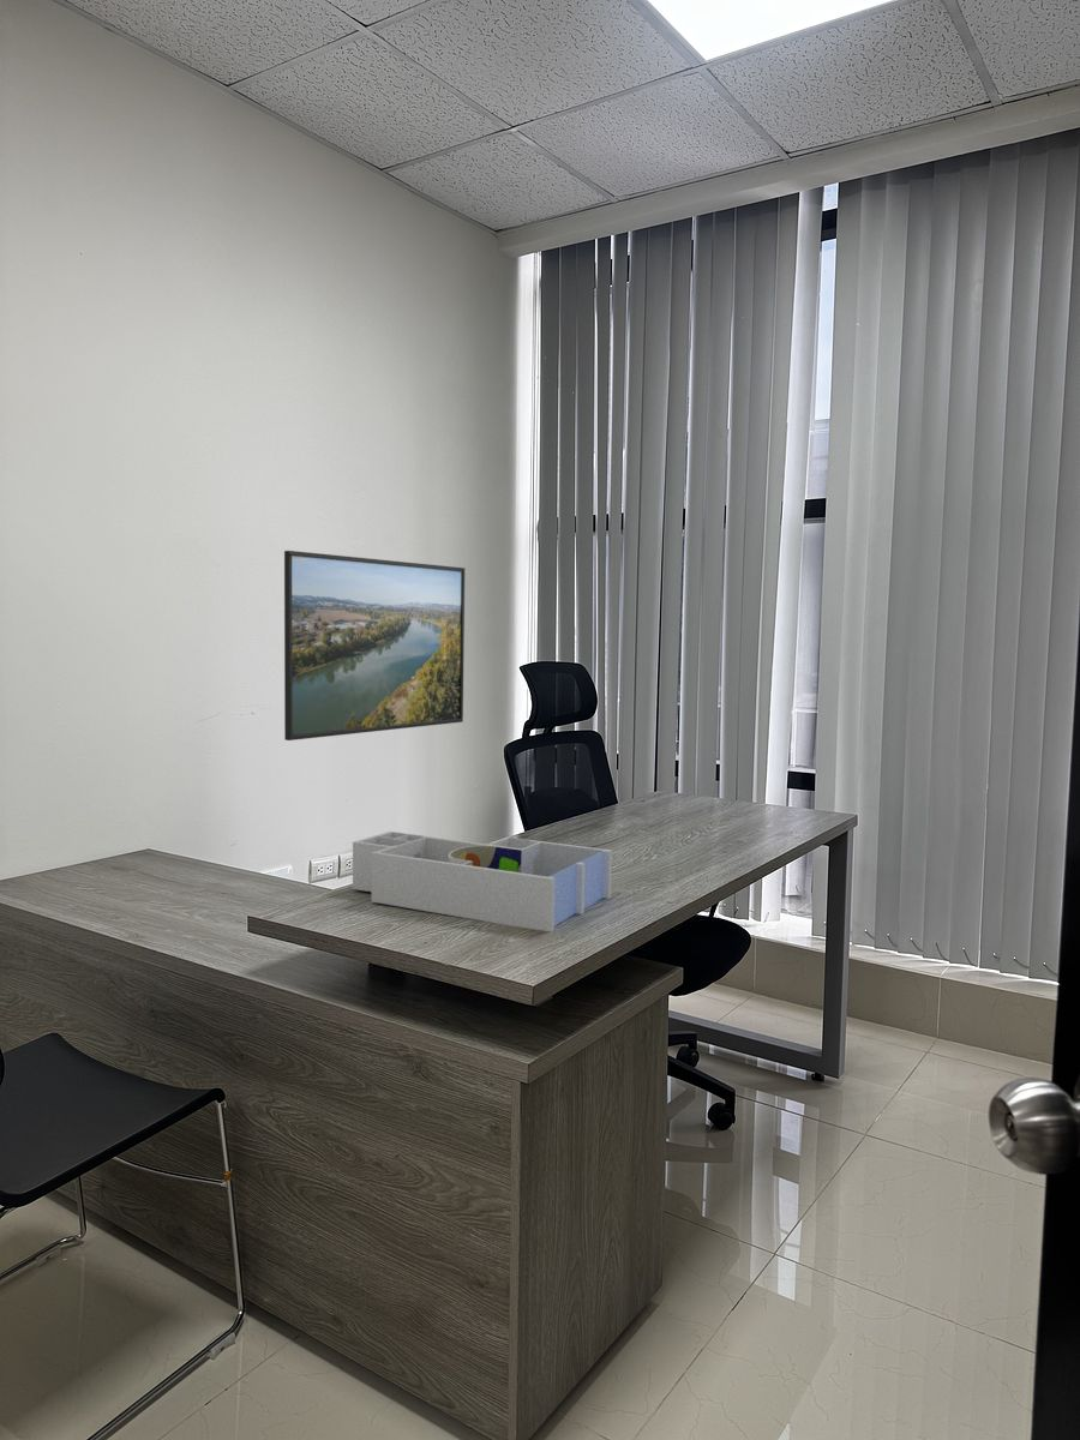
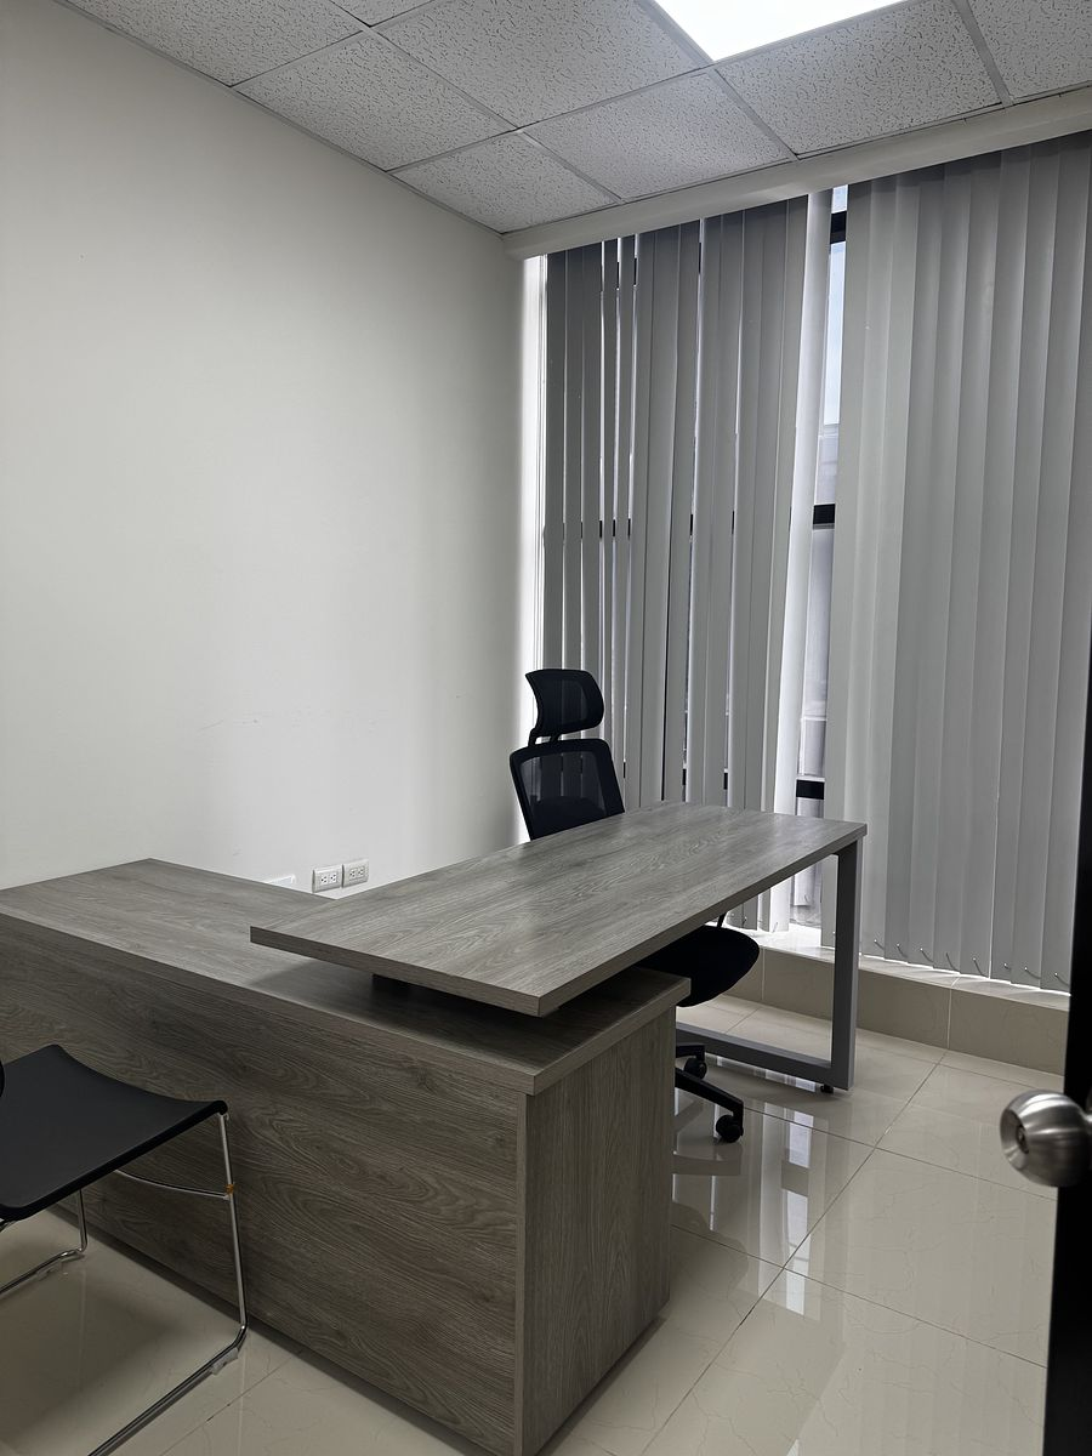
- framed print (383, 646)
- desk organizer (473, 872)
